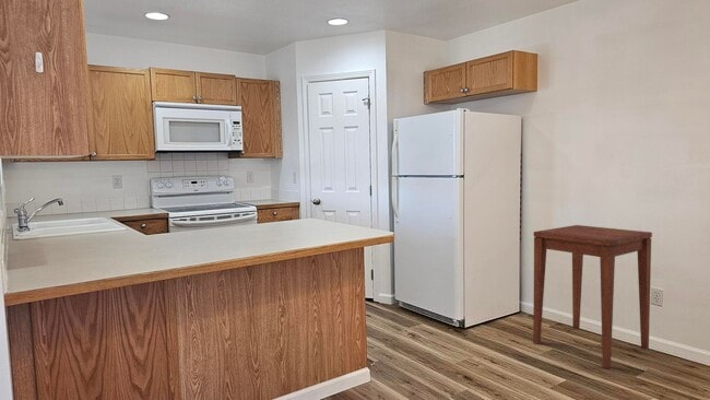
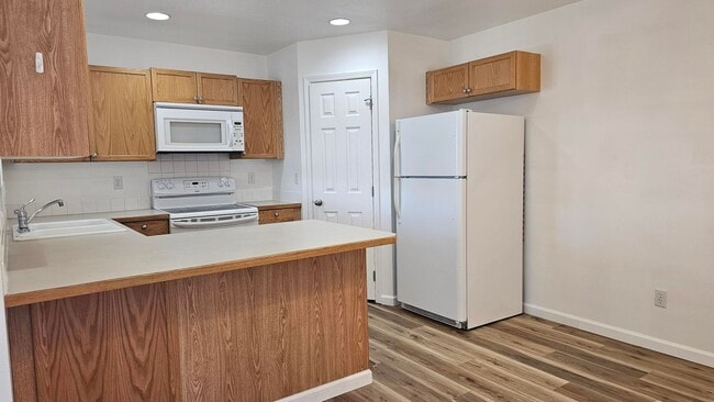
- side table (580, 289)
